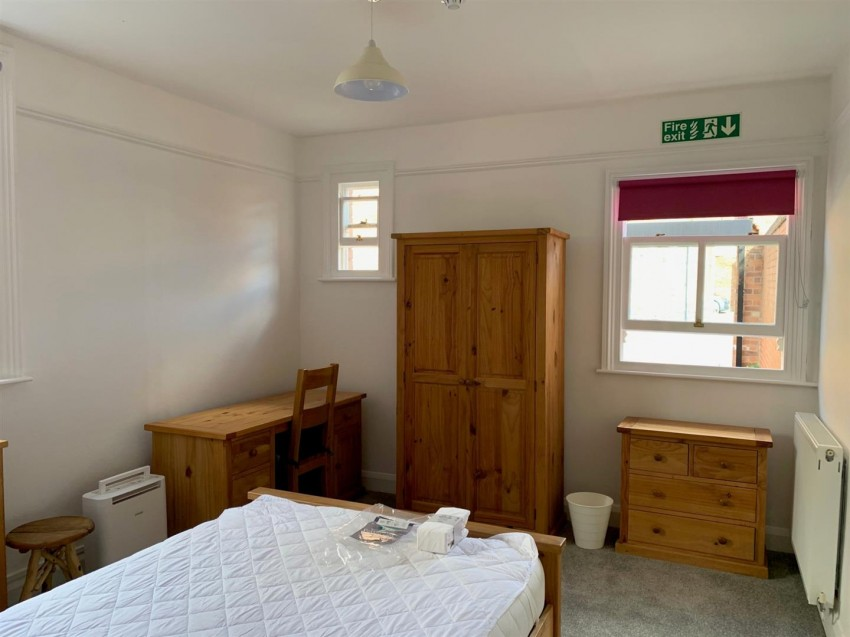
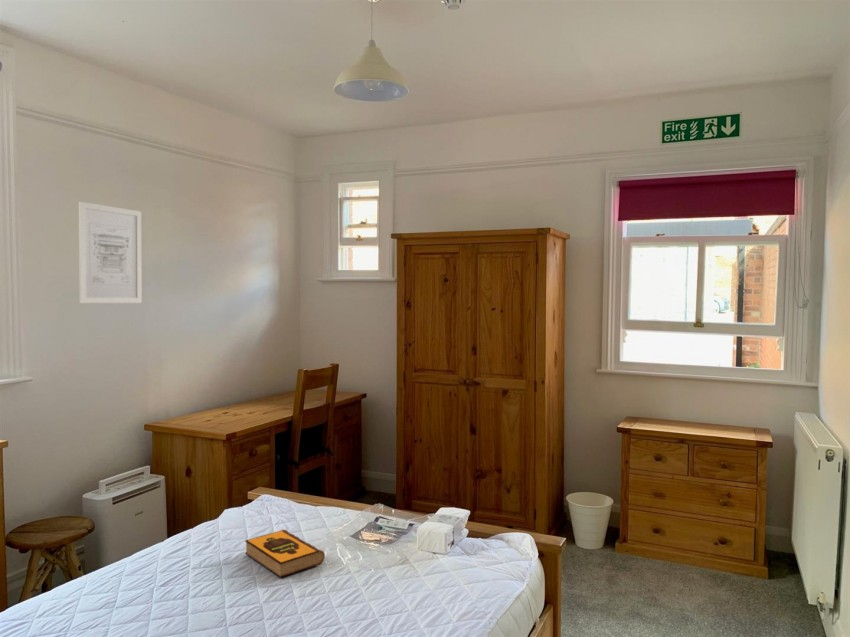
+ wall art (111, 255)
+ hardback book (284, 551)
